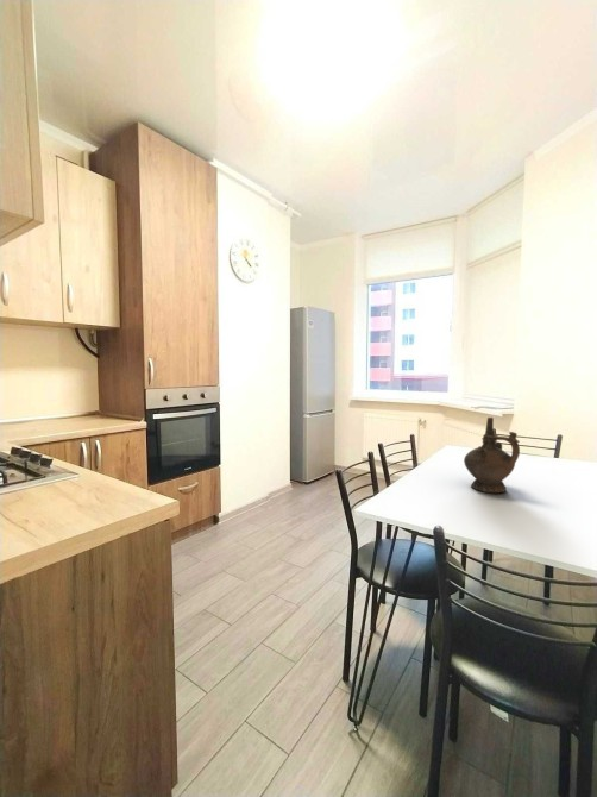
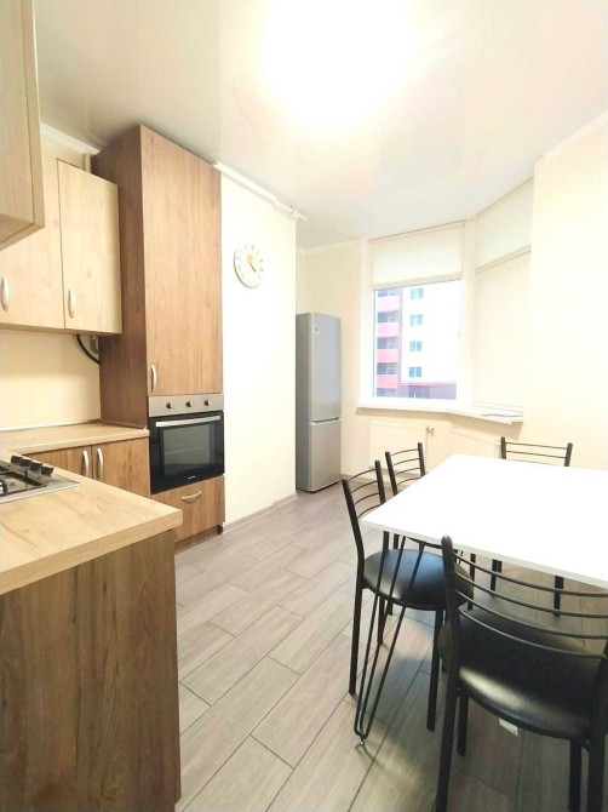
- ceremonial vessel (491, 453)
